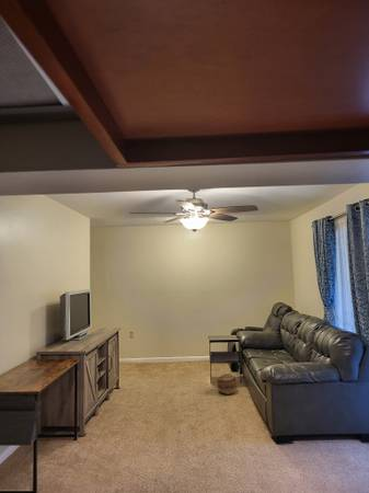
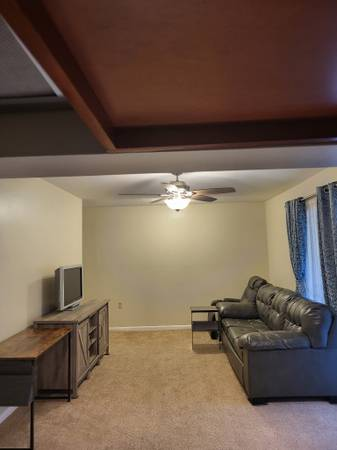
- basket (227, 383)
